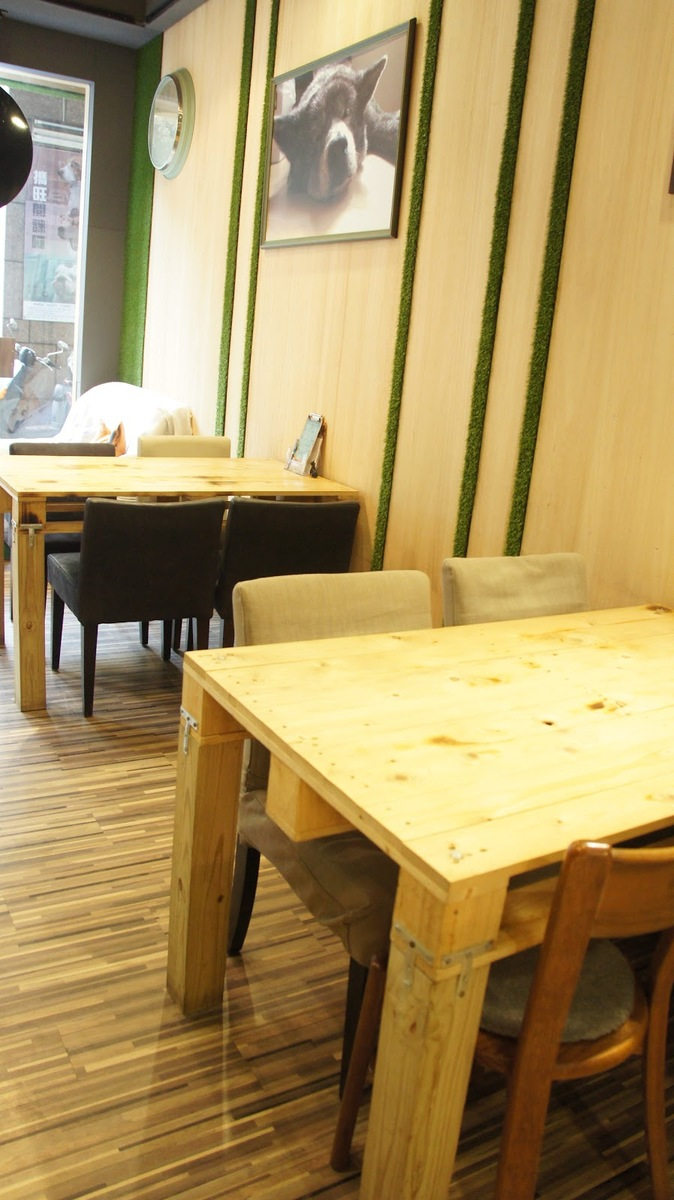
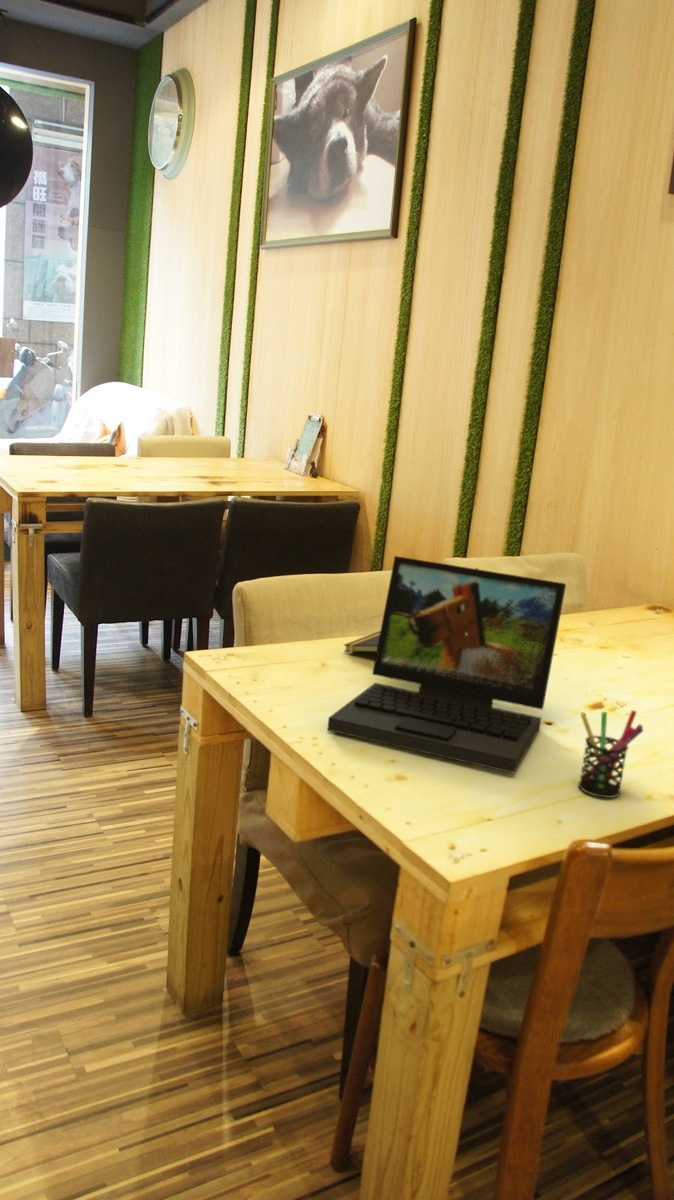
+ laptop (450, 652)
+ pen holder (606, 748)
+ notepad (379, 635)
